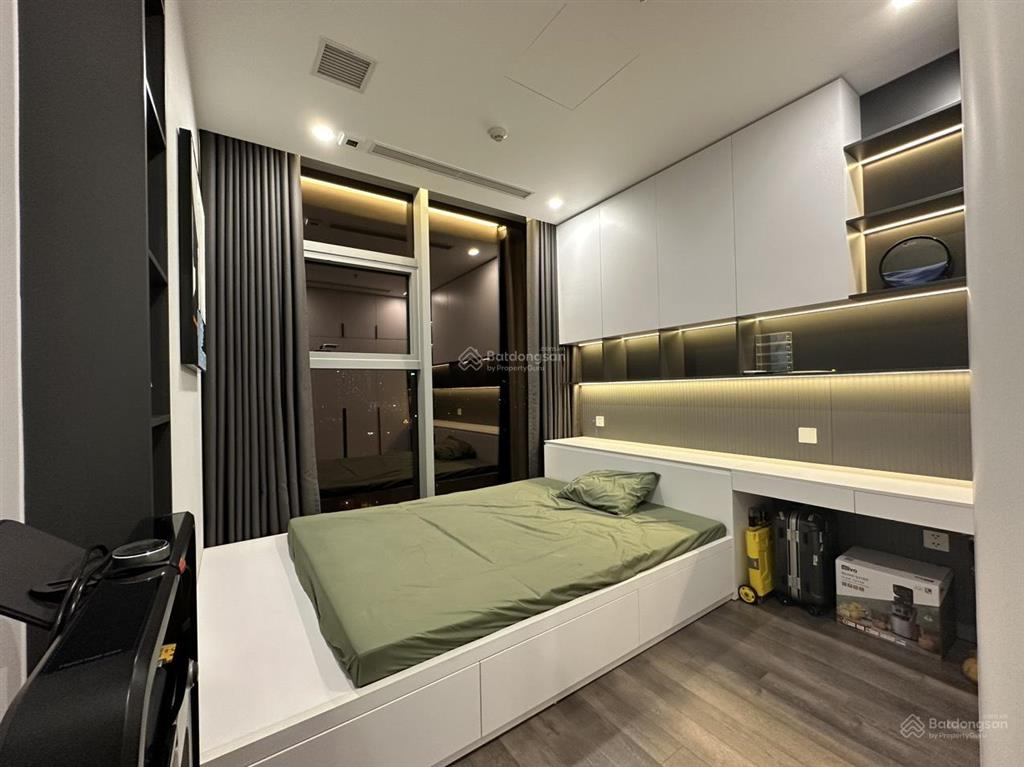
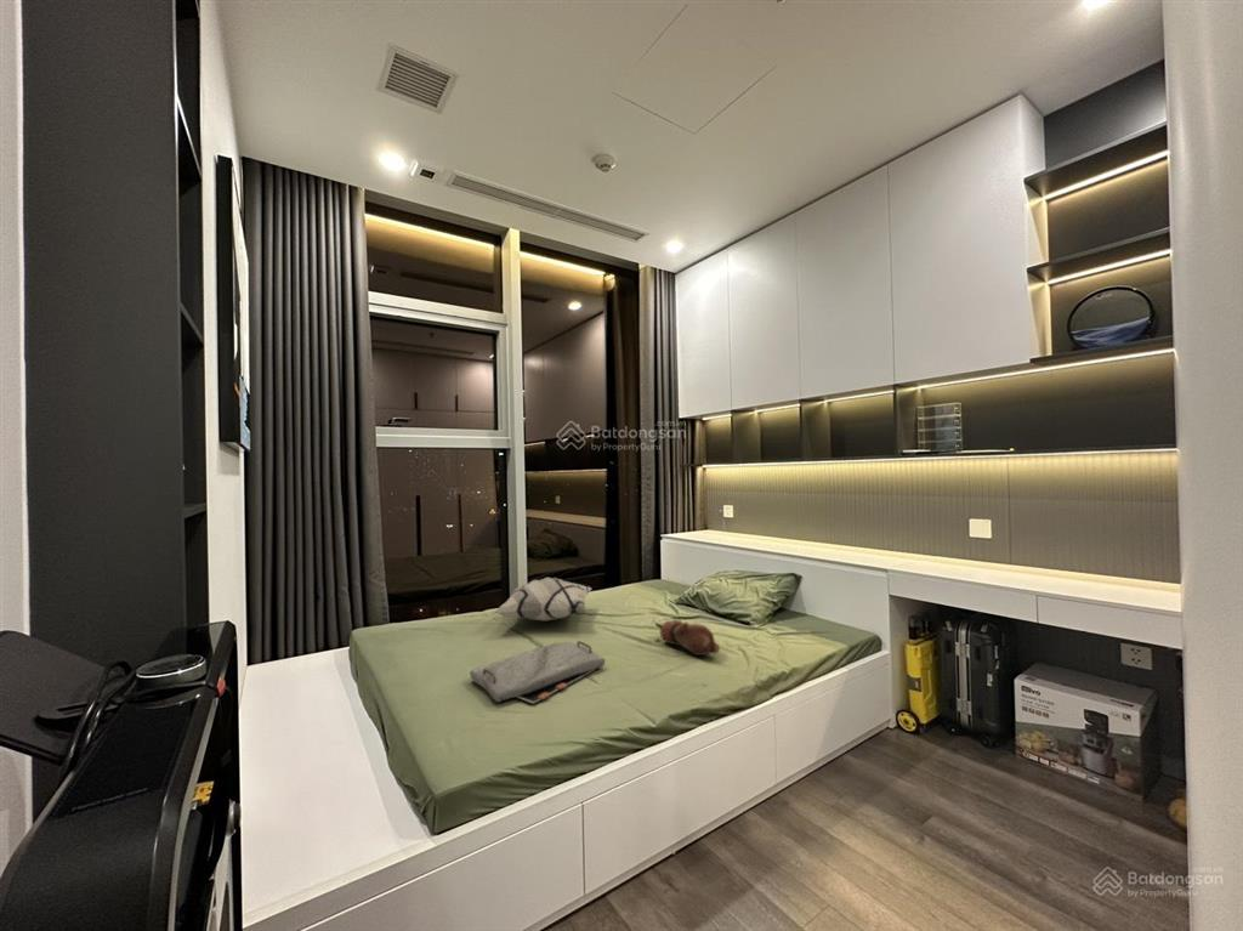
+ serving tray (543, 668)
+ decorative pillow (547, 598)
+ teddy bear (687, 632)
